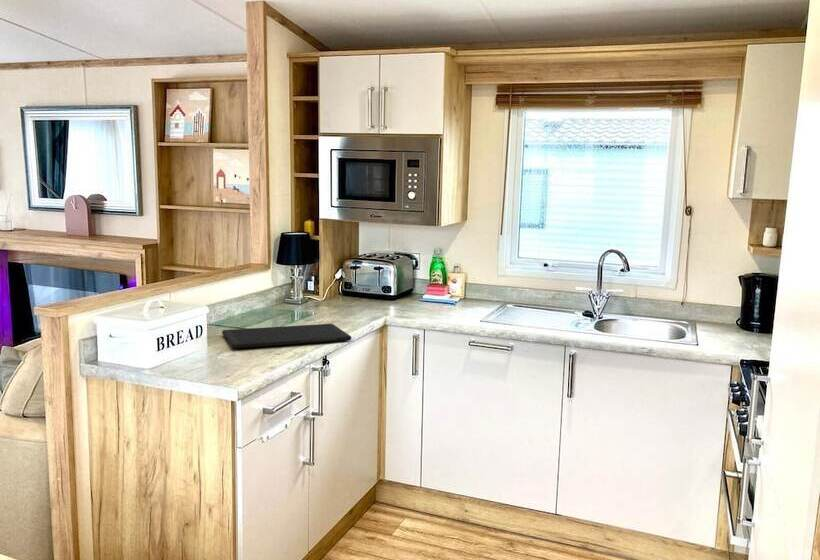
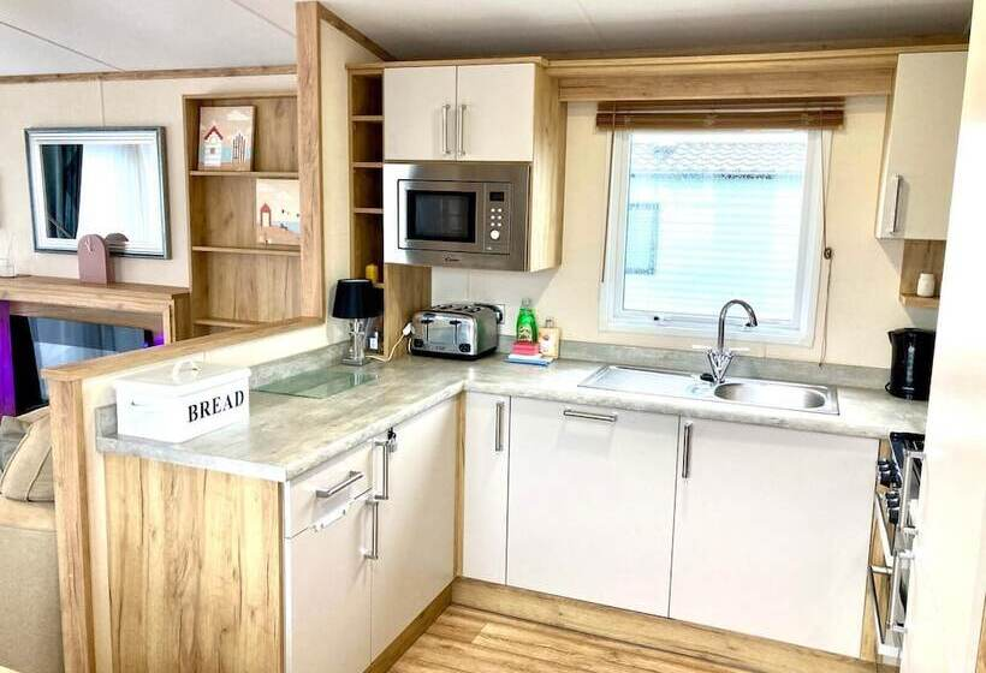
- cutting board (286, 335)
